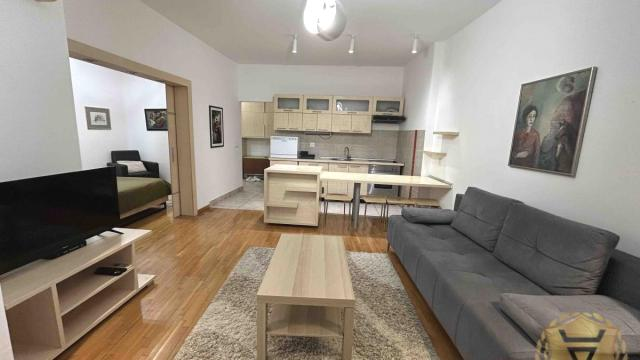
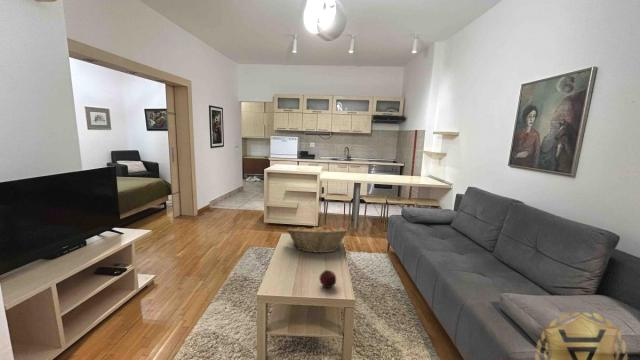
+ fruit basket (316, 235)
+ fruit (327, 279)
